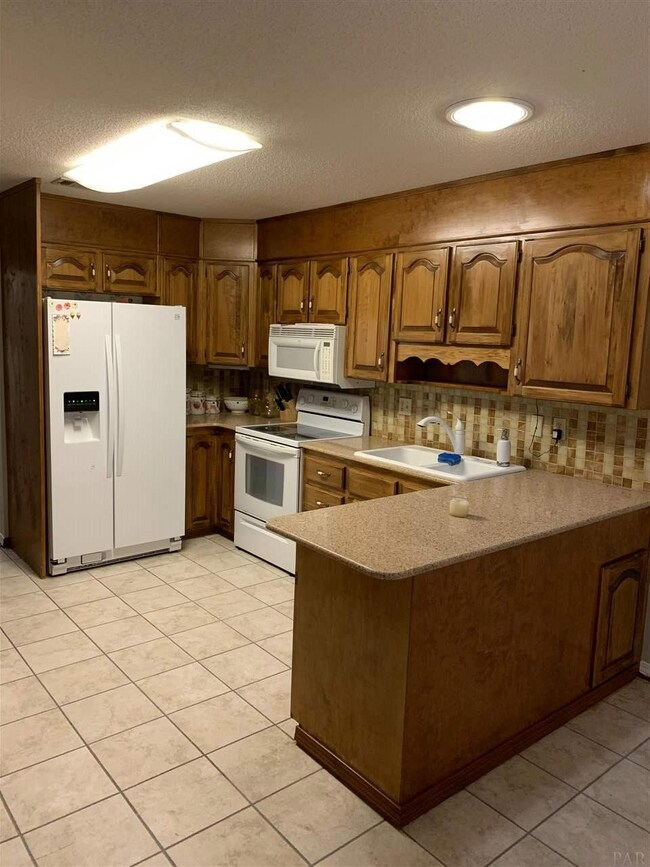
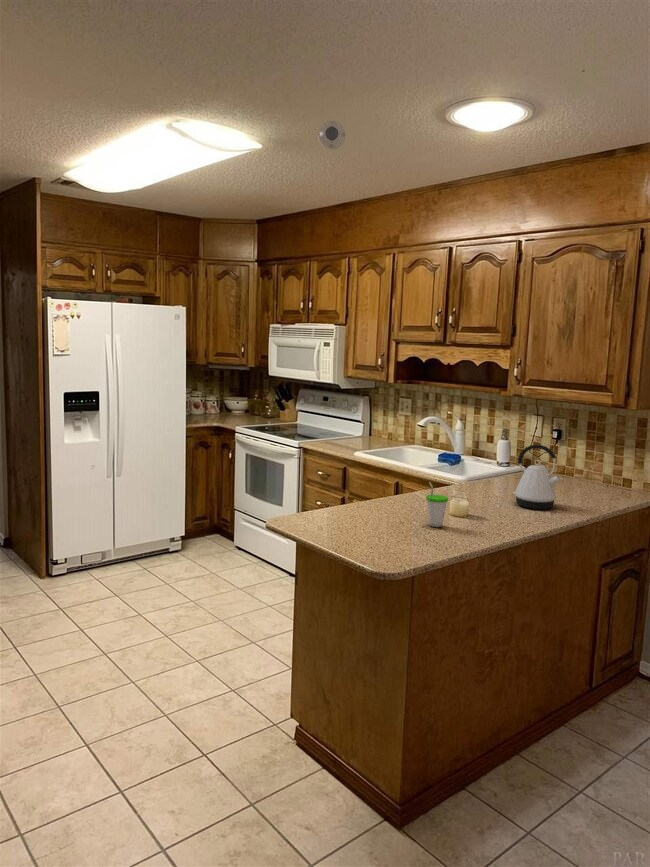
+ smoke detector (331, 134)
+ cup (436, 504)
+ kettle (537, 475)
